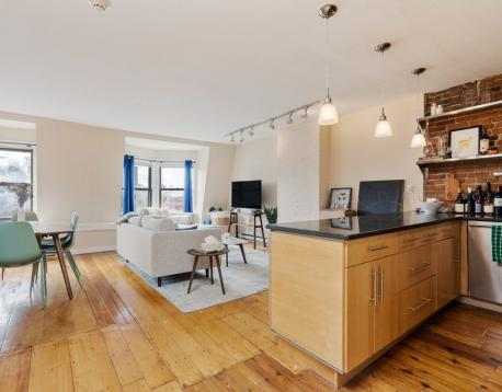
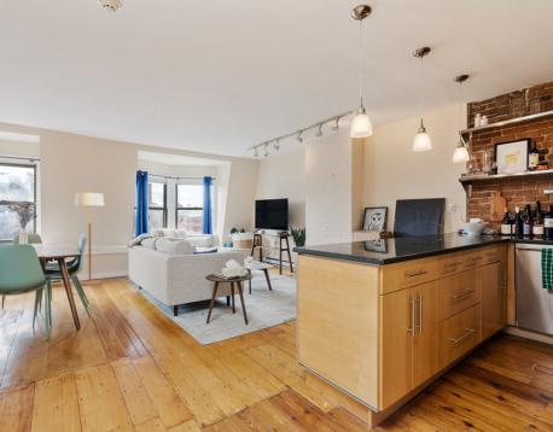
+ floor lamp (89, 235)
